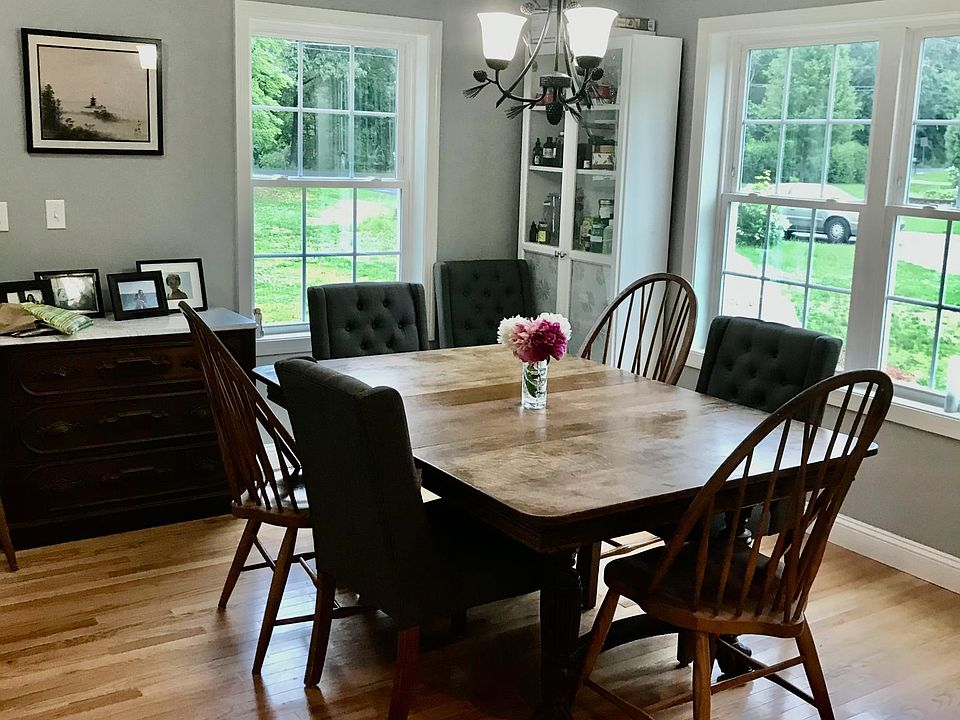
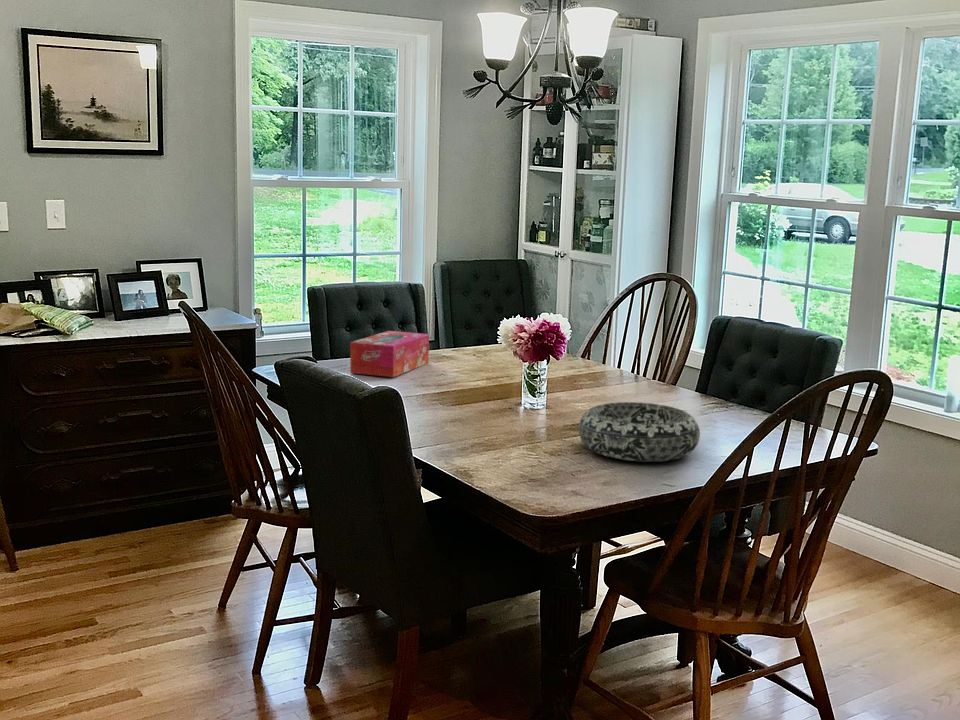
+ tissue box (390, 352)
+ decorative bowl (638, 431)
